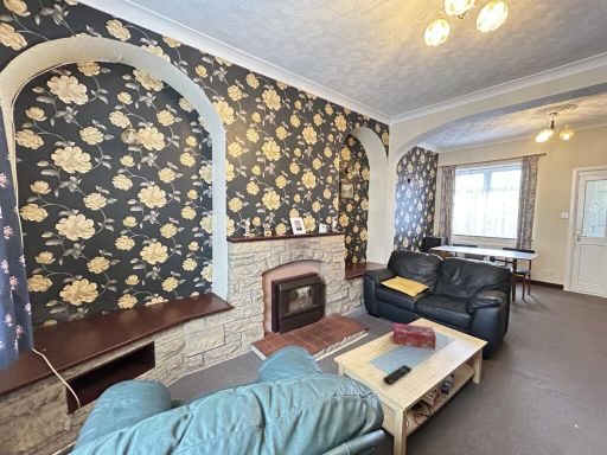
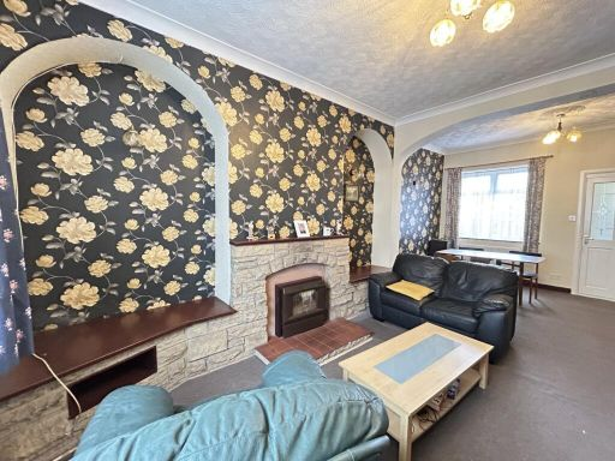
- tissue box (413, 335)
- remote control (397, 374)
